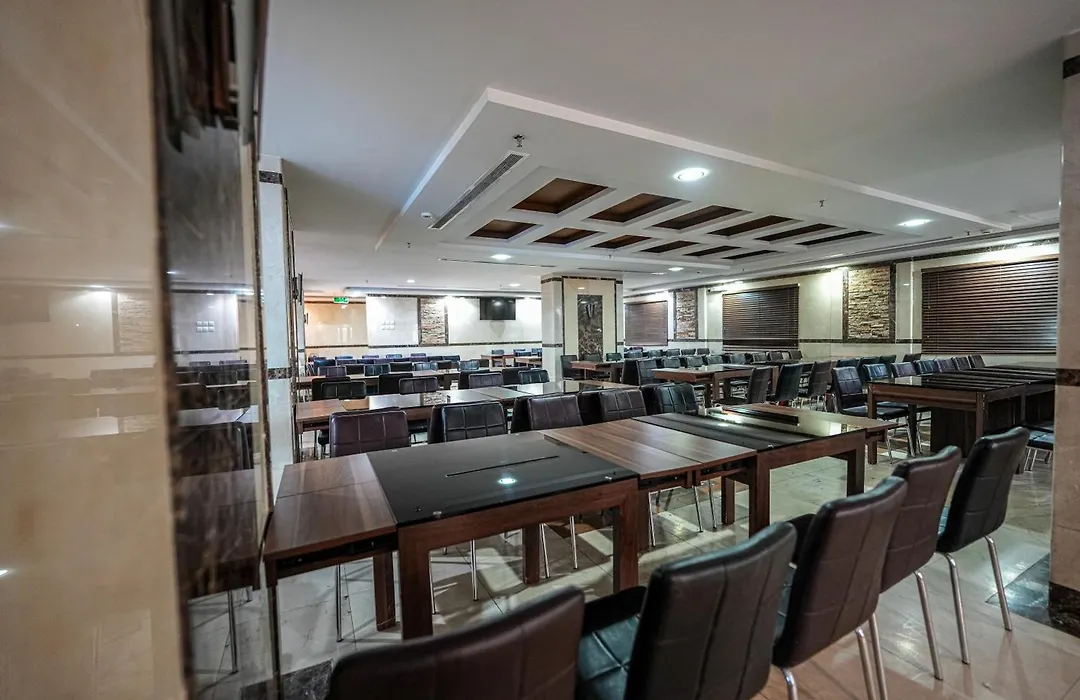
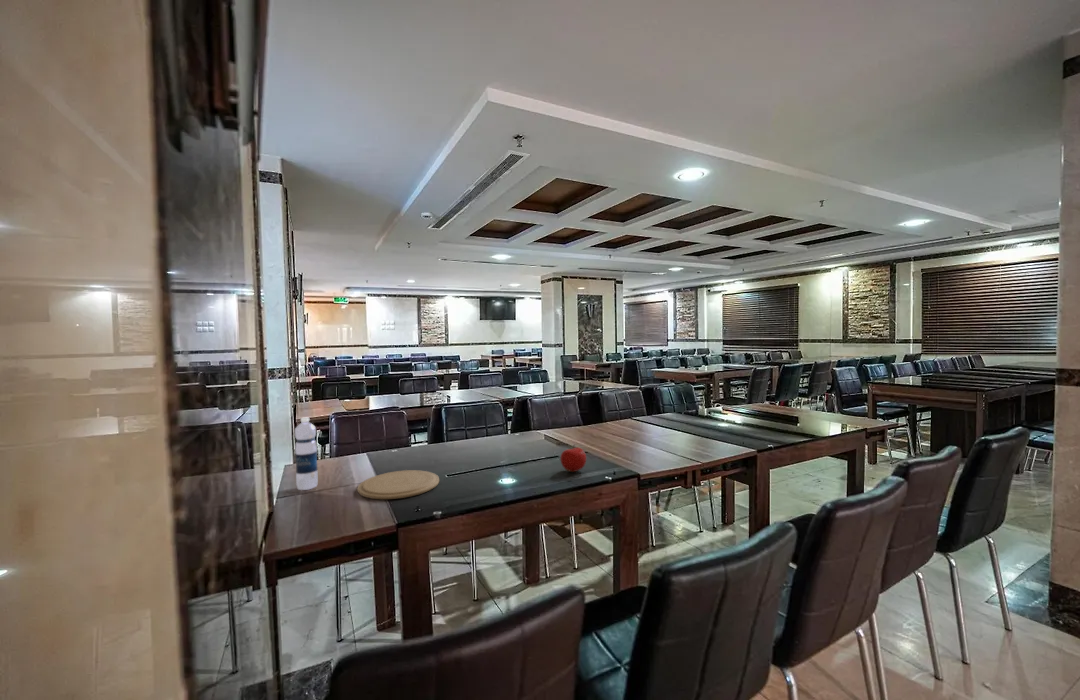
+ fruit (573, 457)
+ water bottle (306, 452)
+ plate (399, 482)
